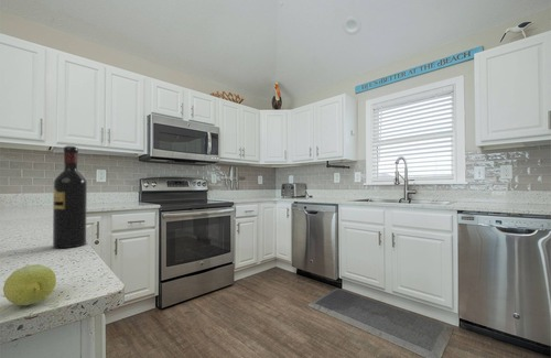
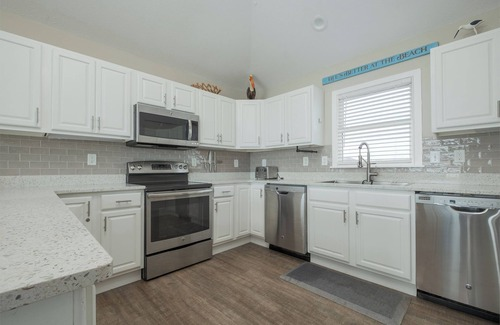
- wine bottle (69, 195)
- fruit (30, 283)
